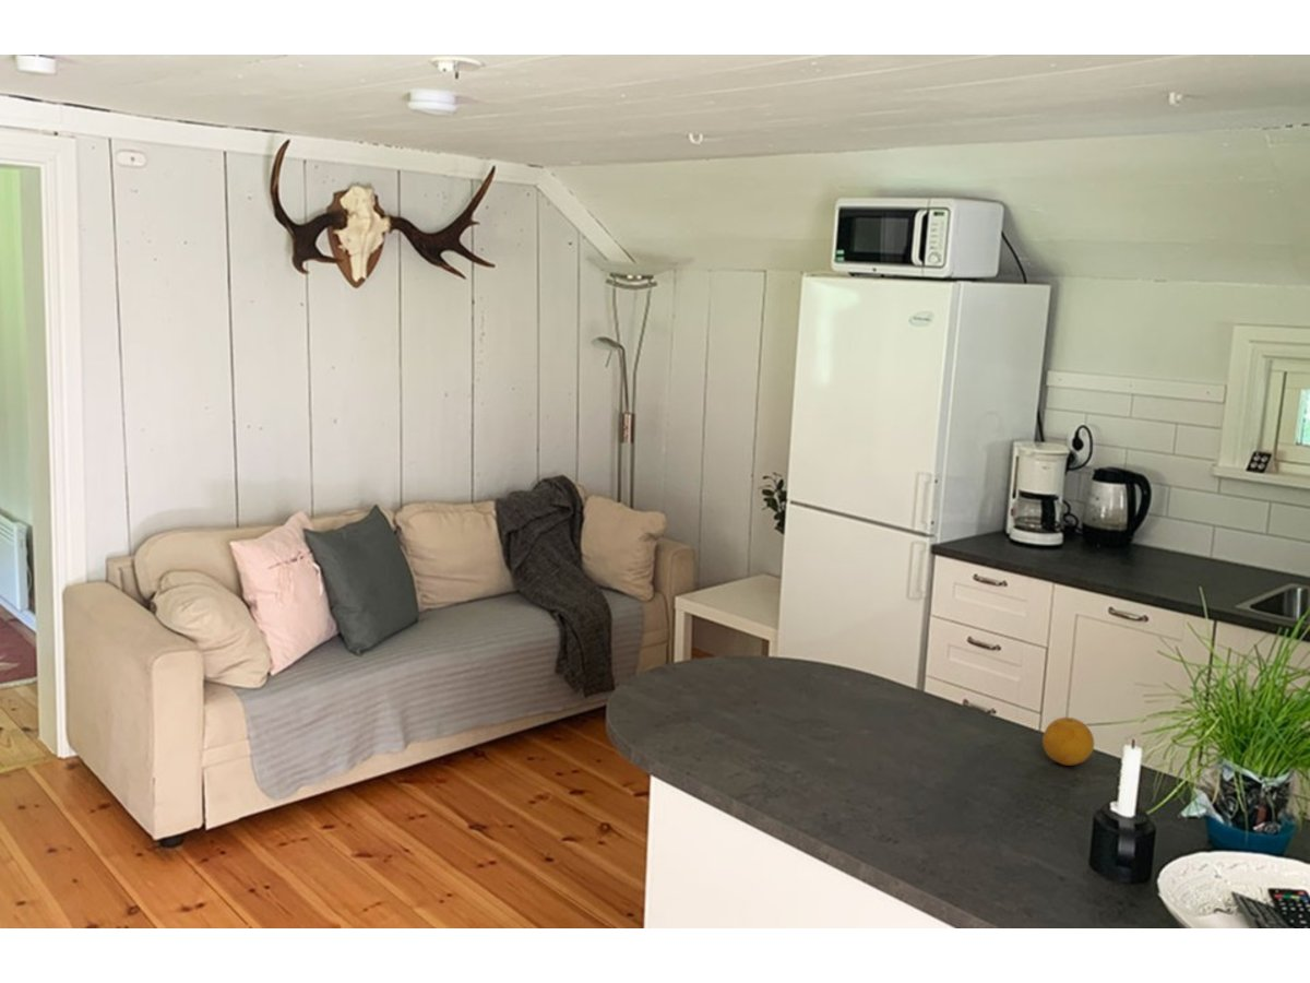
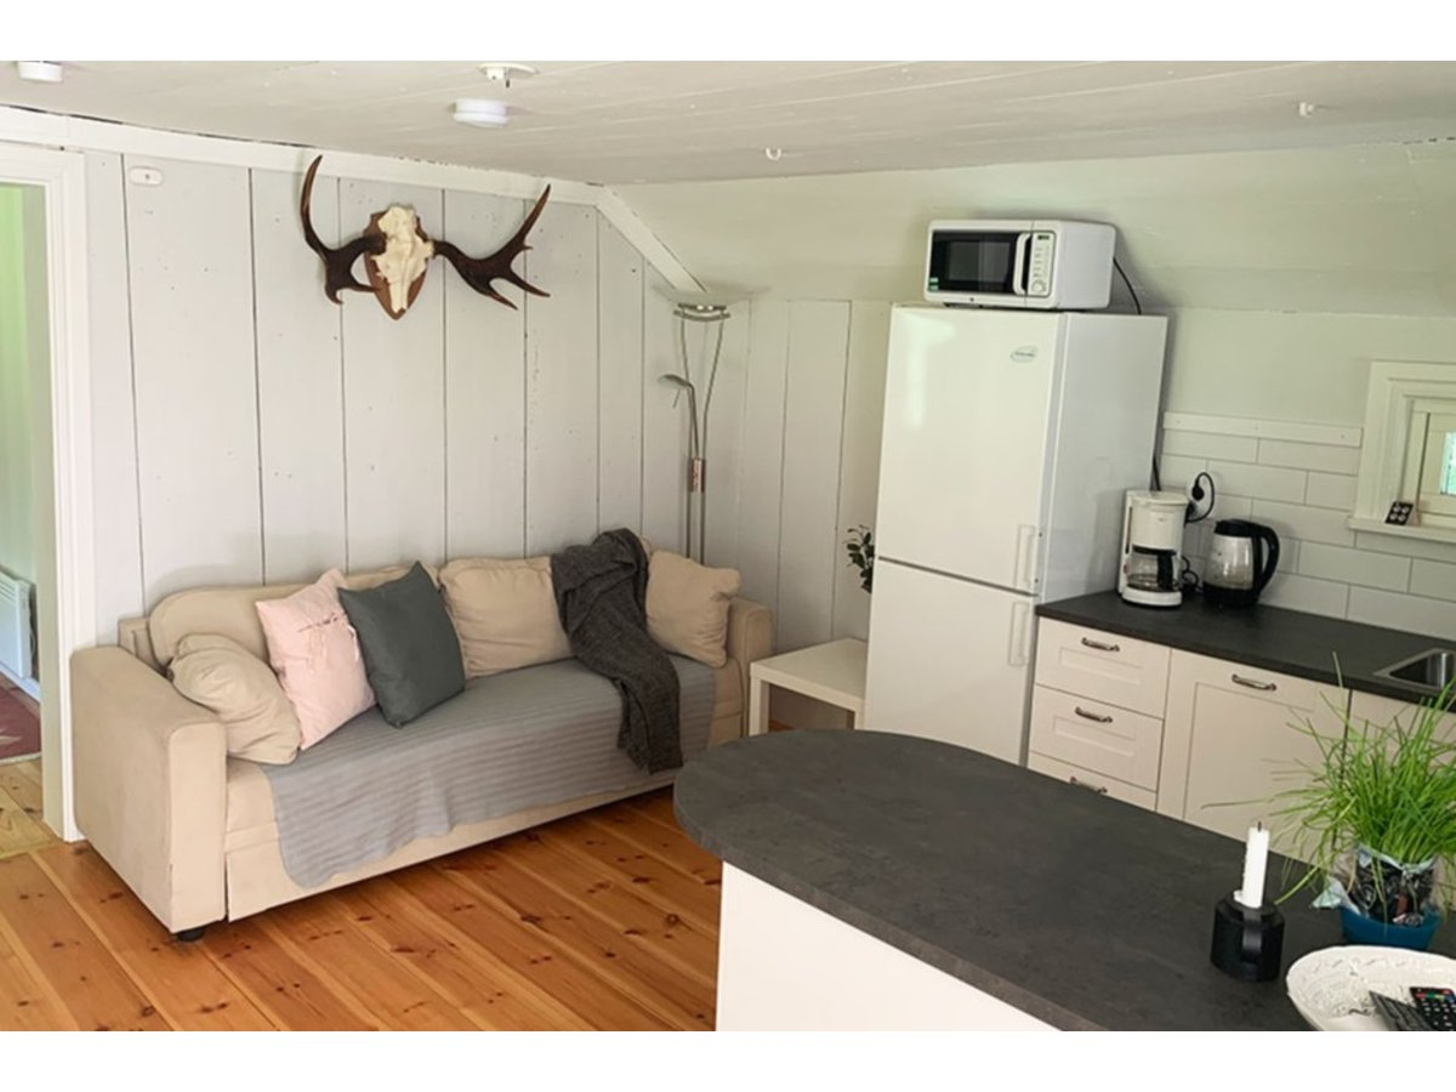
- fruit (1068, 742)
